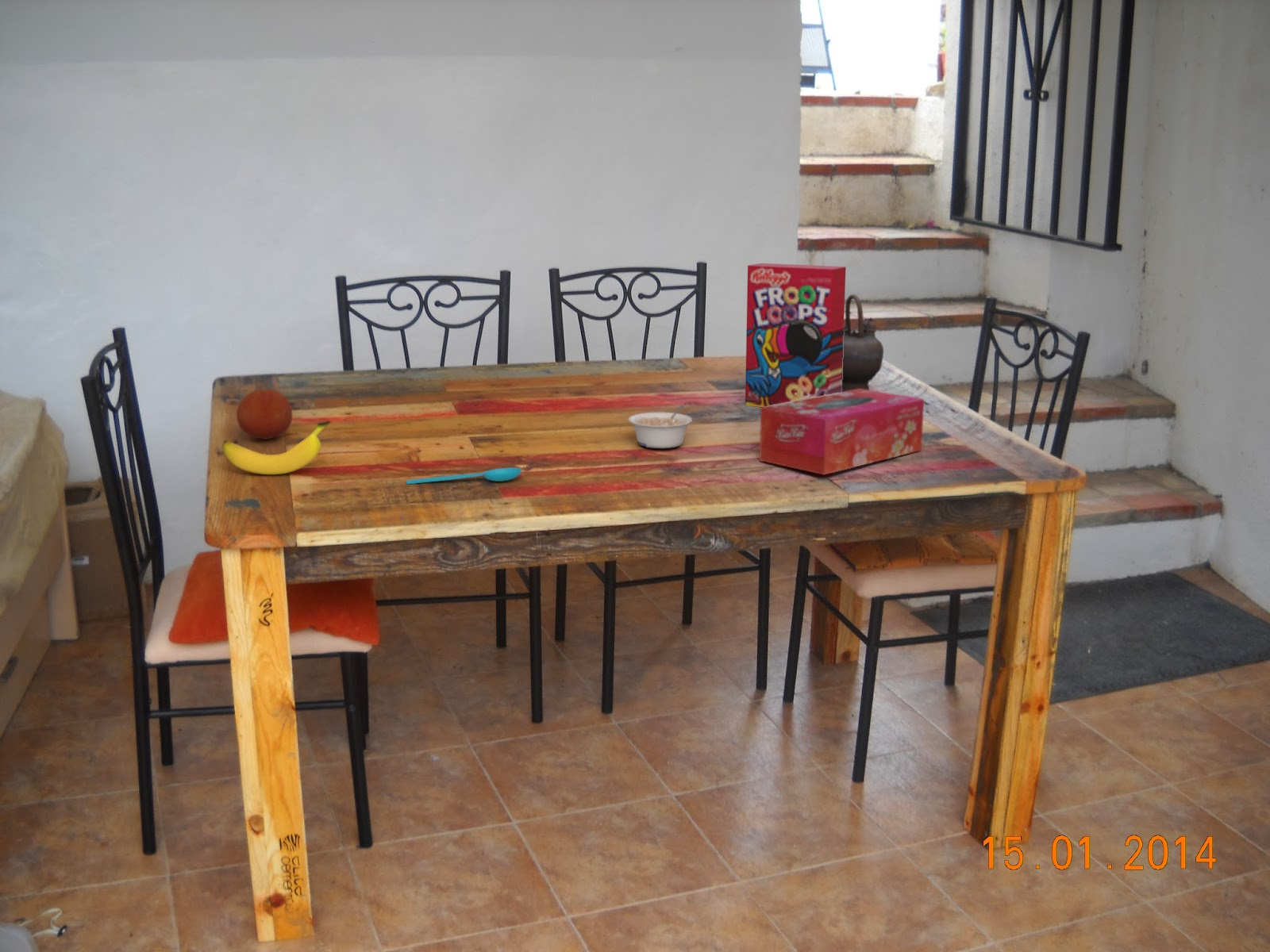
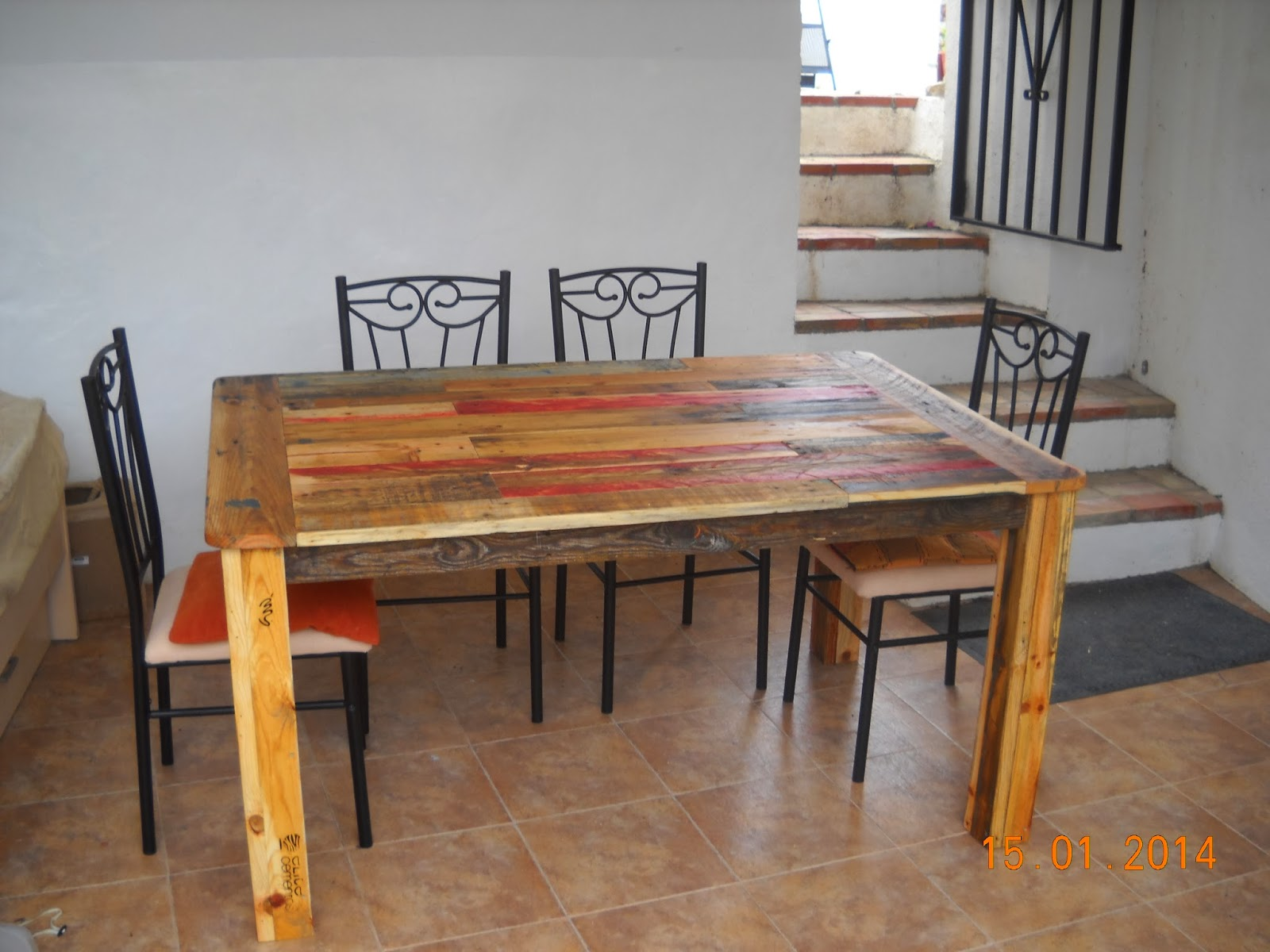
- teapot (852, 343)
- legume (660, 428)
- cereal box (794, 337)
- banana (279, 454)
- tissue box (842, 429)
- fruit (265, 413)
- spoon (464, 476)
